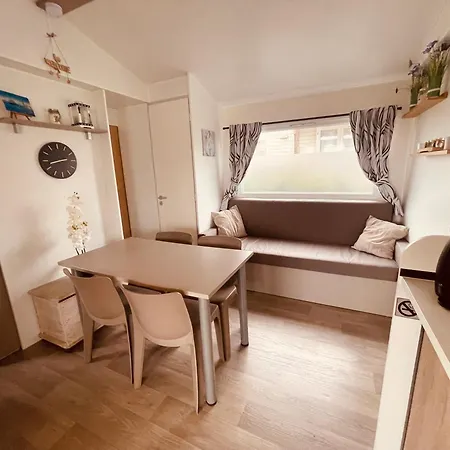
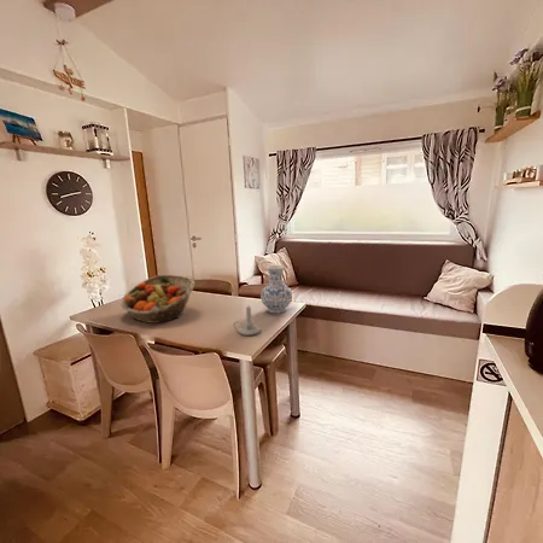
+ fruit basket (158, 297)
+ vase (275, 288)
+ candle holder (246, 317)
